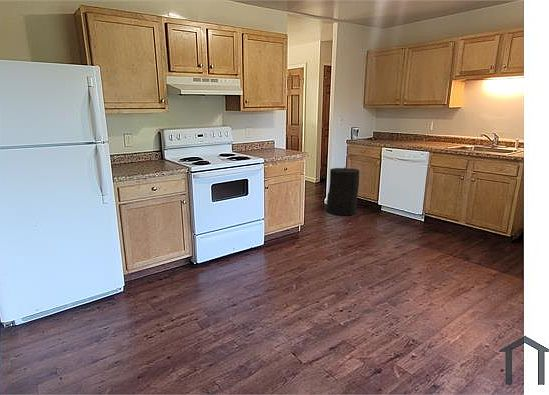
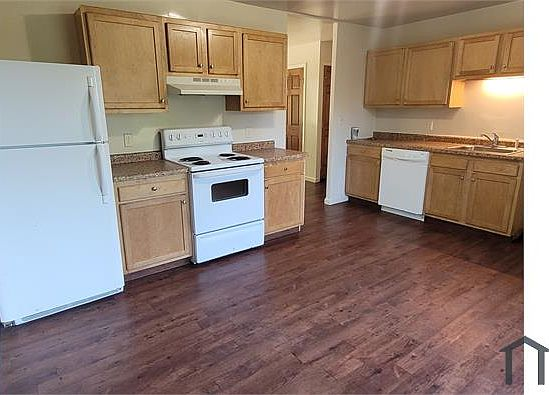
- trash can (343, 189)
